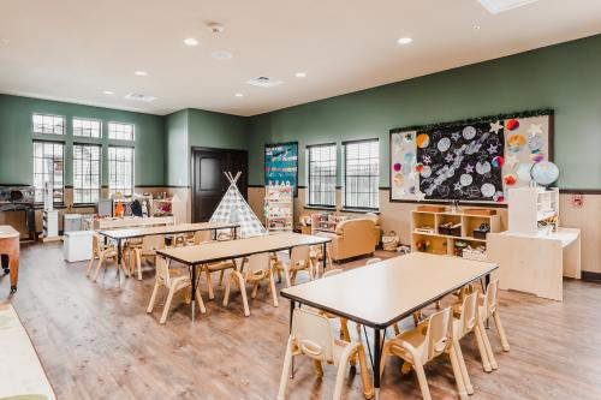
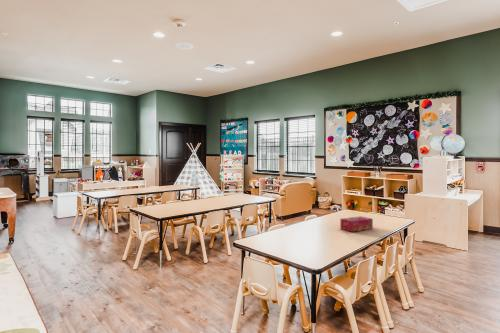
+ tissue box (356, 223)
